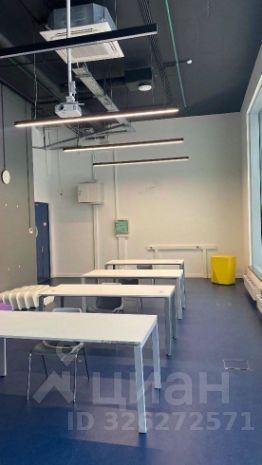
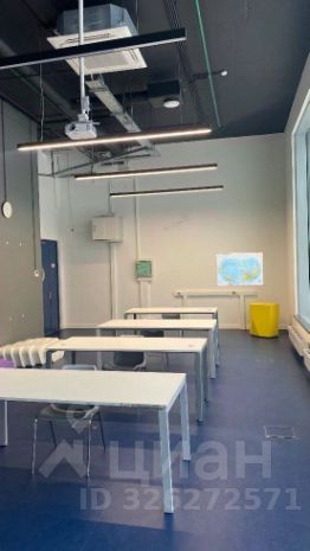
+ world map (239, 269)
